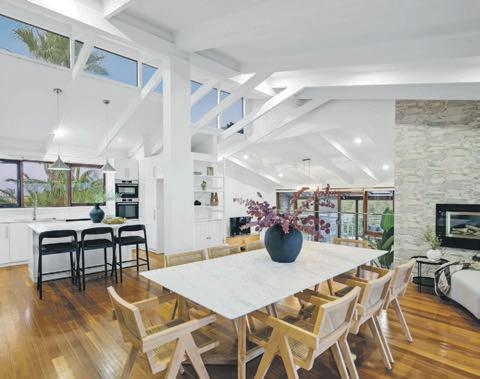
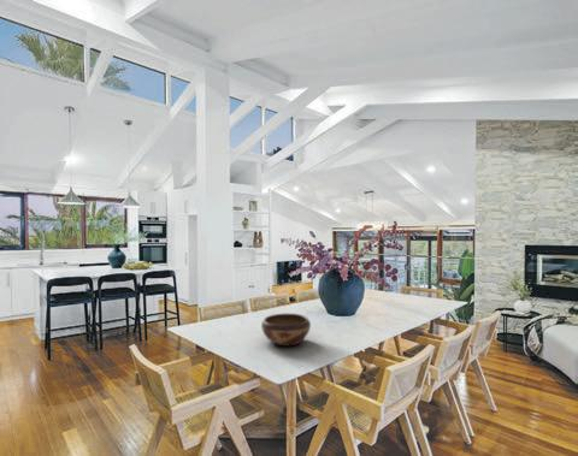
+ decorative bowl (285, 330)
